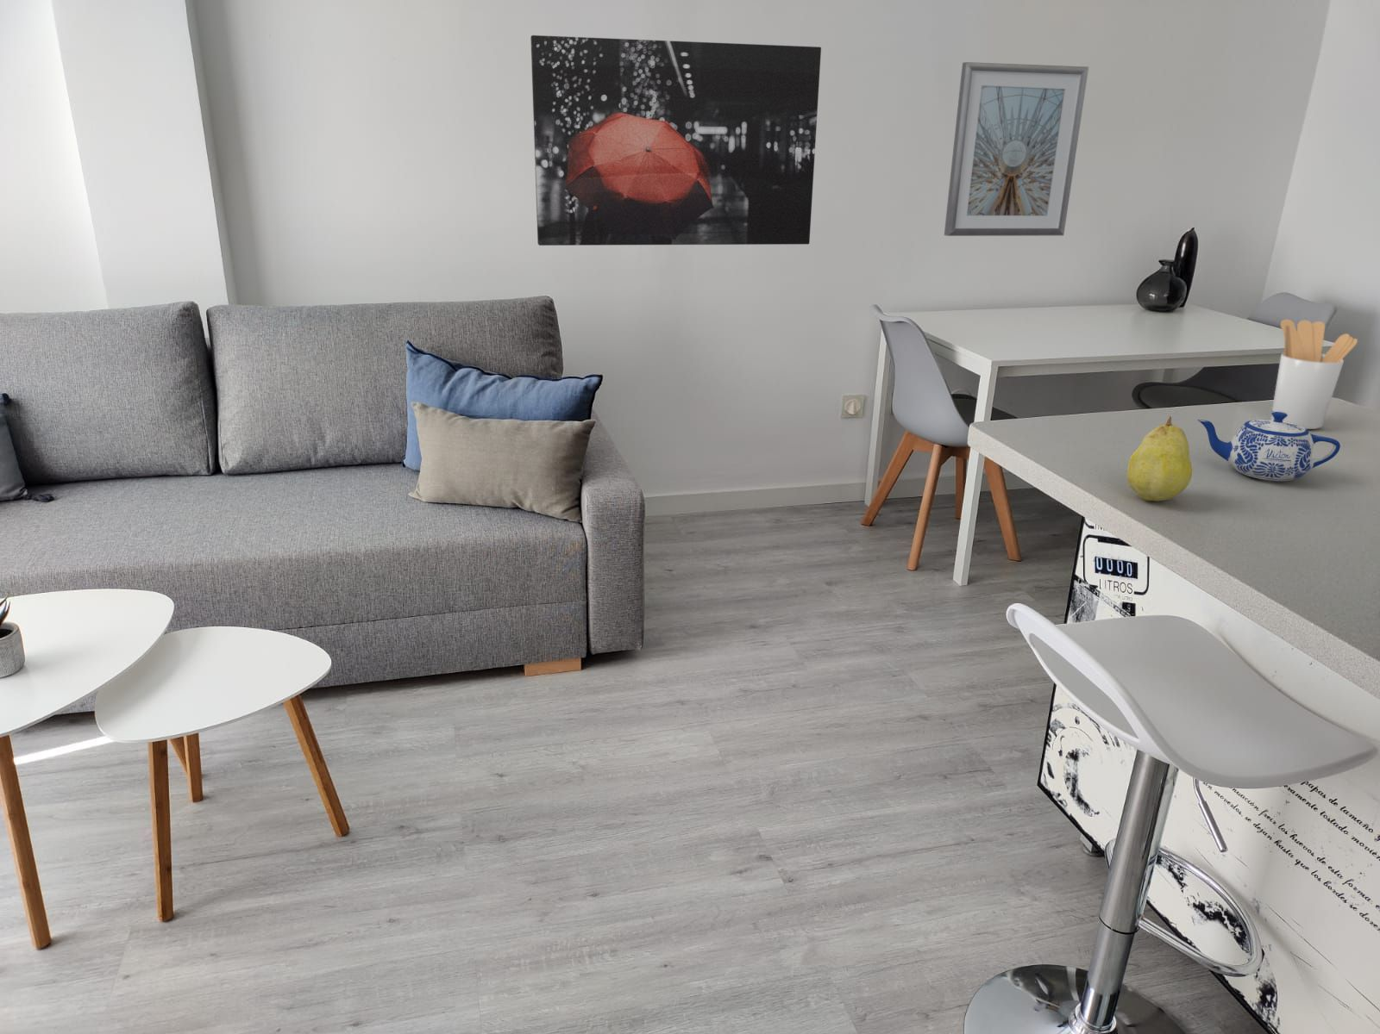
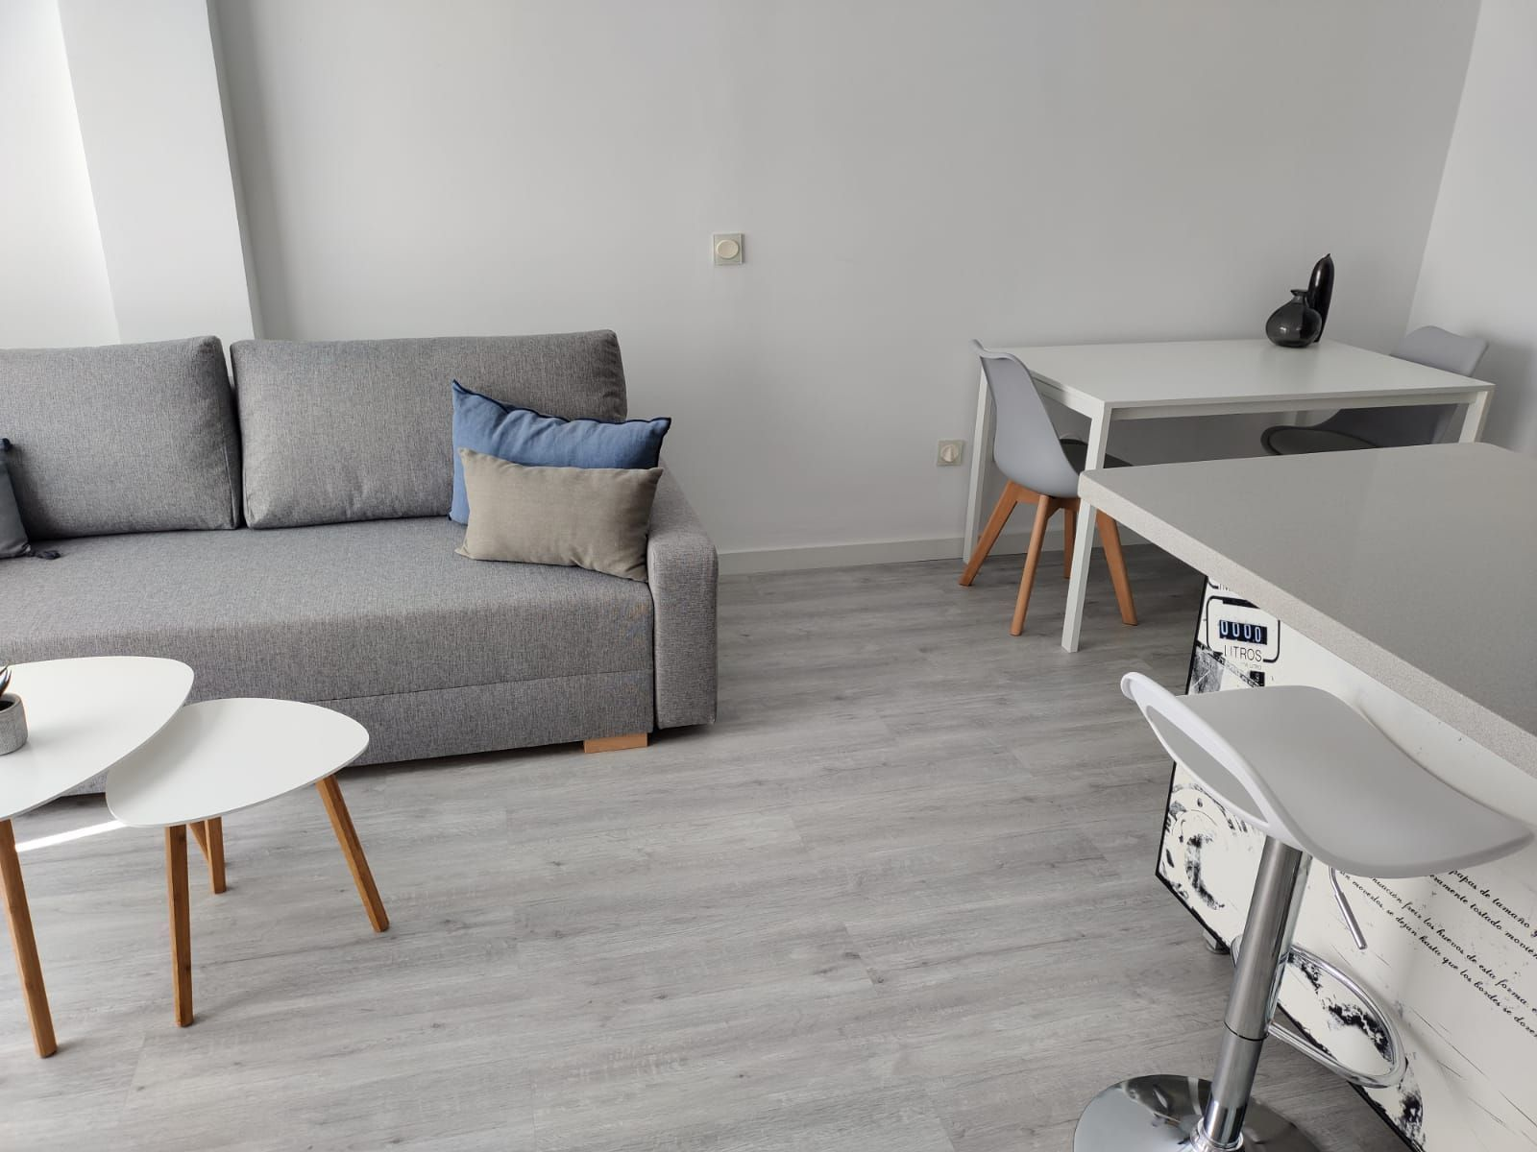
- picture frame (1015, 152)
- wall art (678, 146)
- fruit (1164, 458)
- utensil holder (1303, 370)
- teapot (1265, 442)
